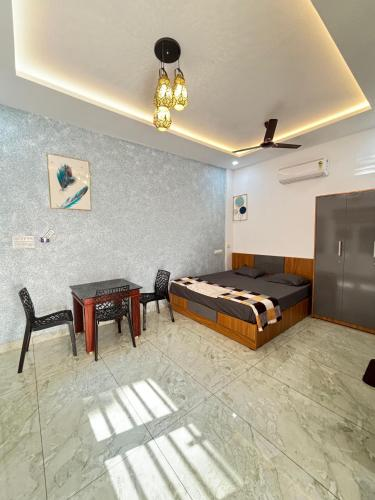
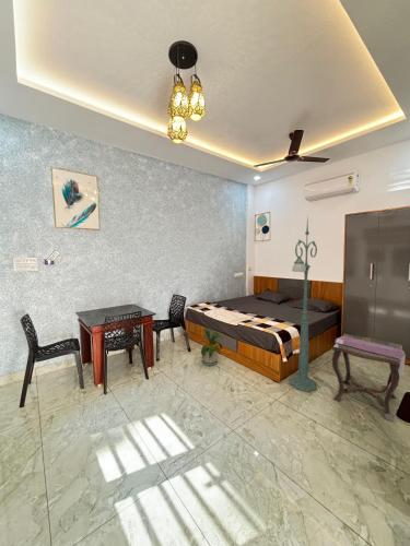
+ floor lamp (305, 301)
+ house plant (212, 344)
+ side table (365, 358)
